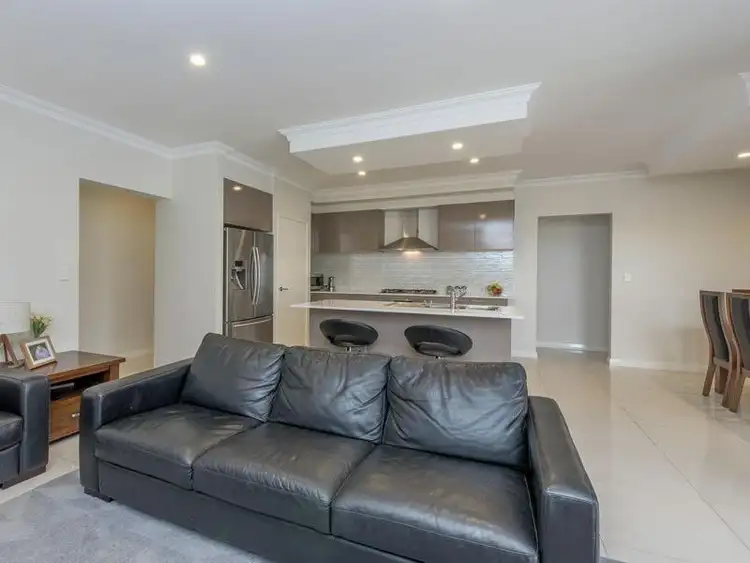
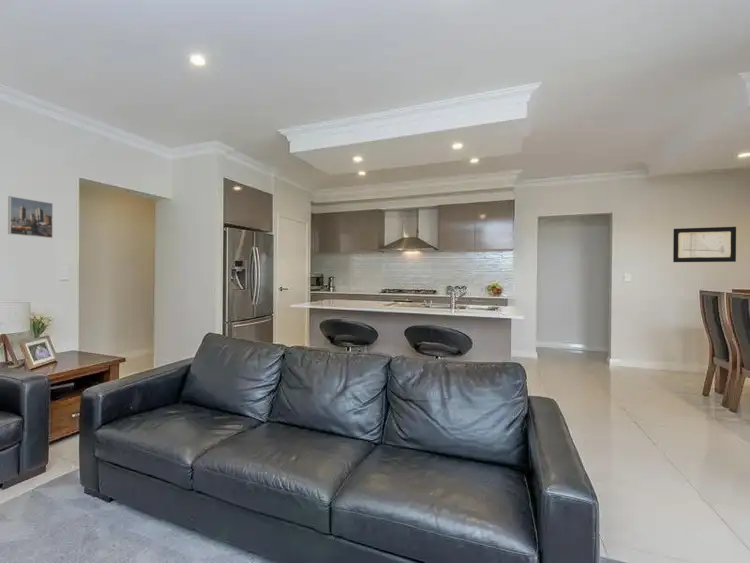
+ wall art (703, 244)
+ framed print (31, 218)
